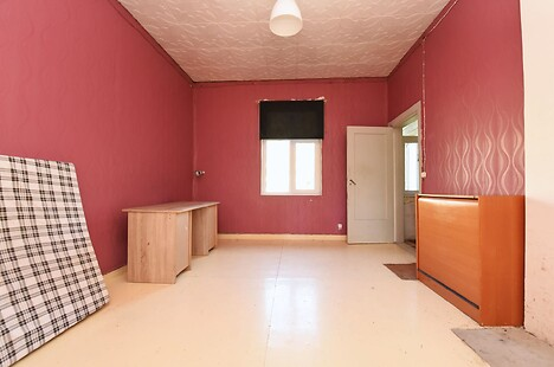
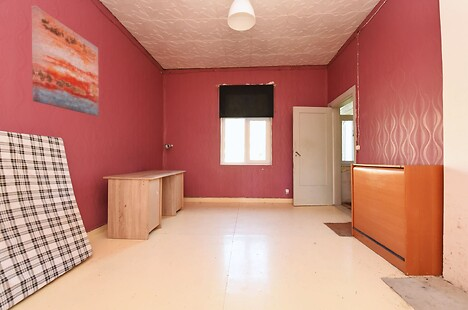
+ wall art (70, 70)
